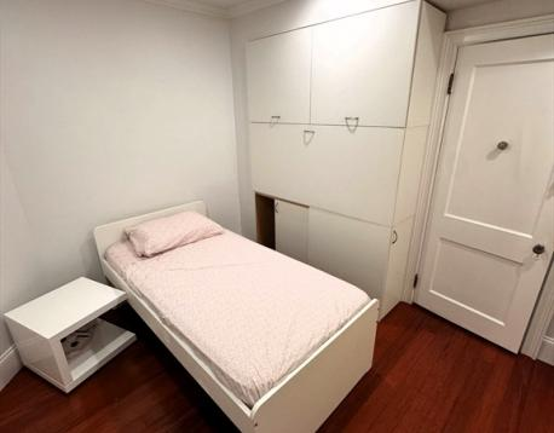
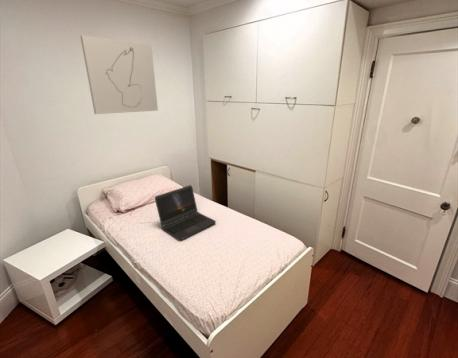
+ wall art (124, 78)
+ laptop computer (186, 210)
